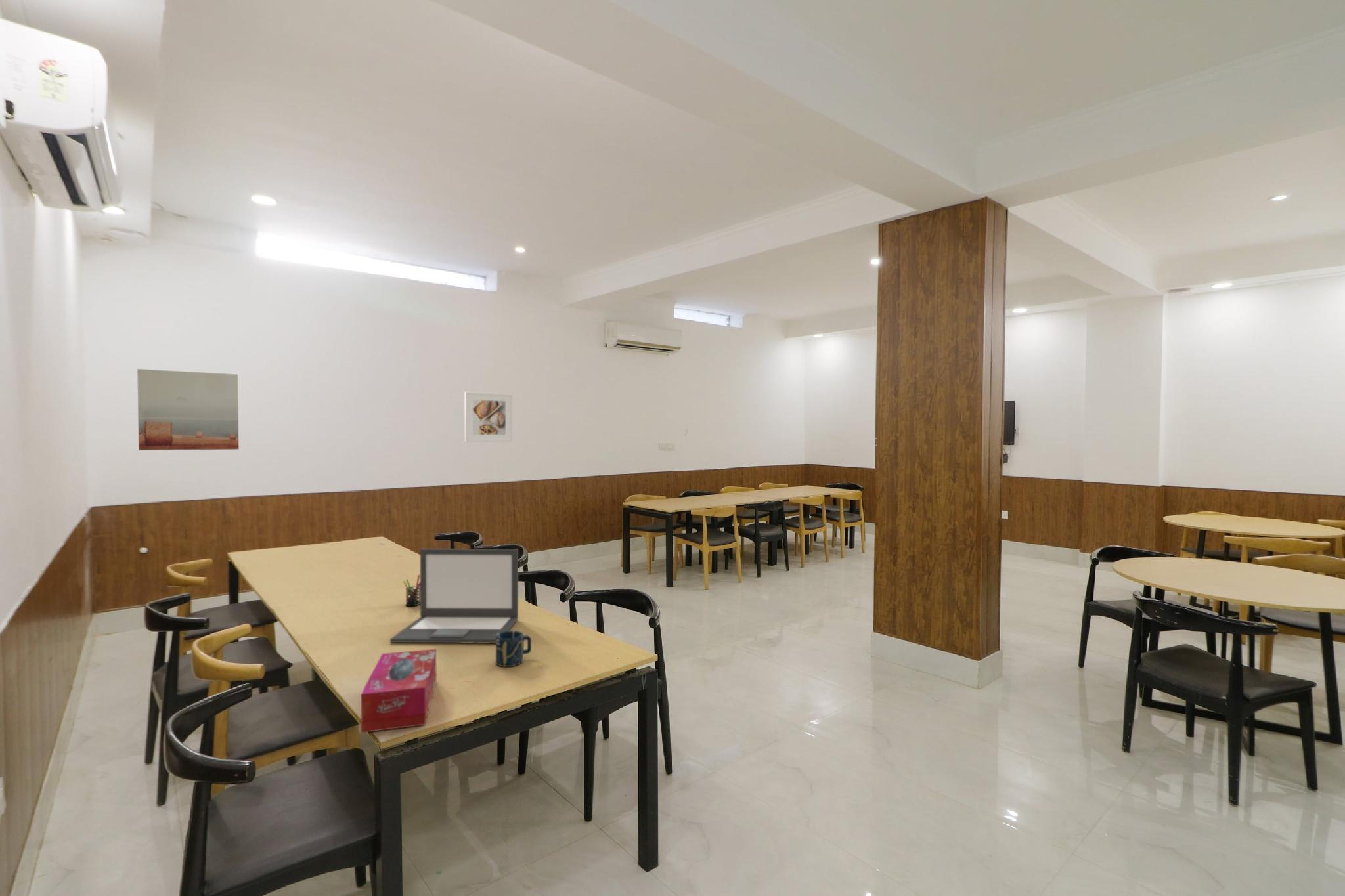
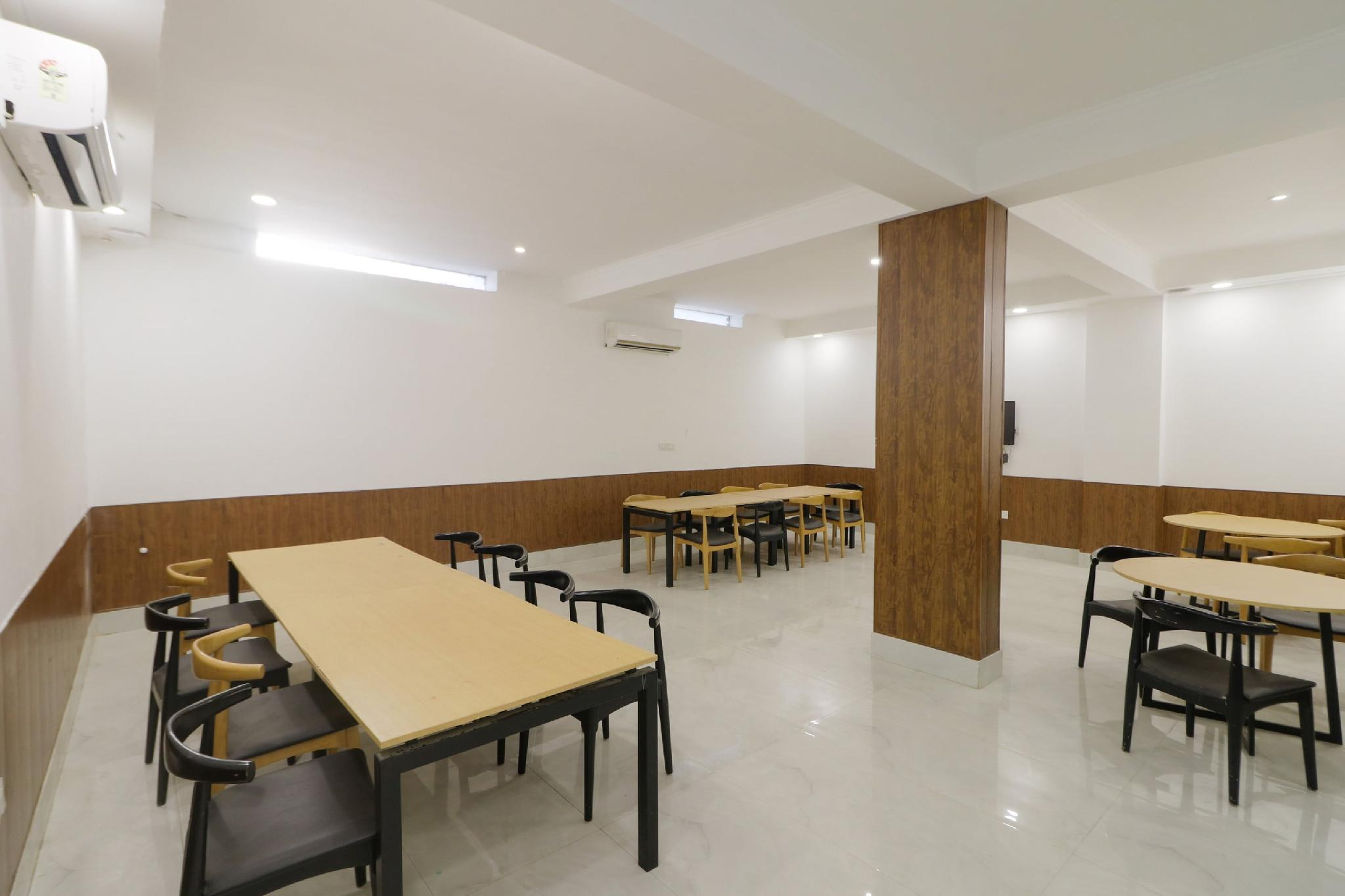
- tissue box (402, 687)
- wall art (190, 410)
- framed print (489, 417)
- cup (514, 647)
- pen holder (412, 589)
- laptop (458, 593)
